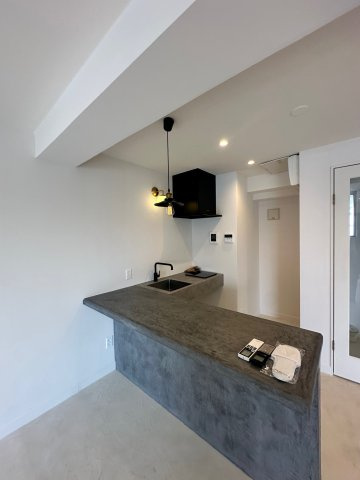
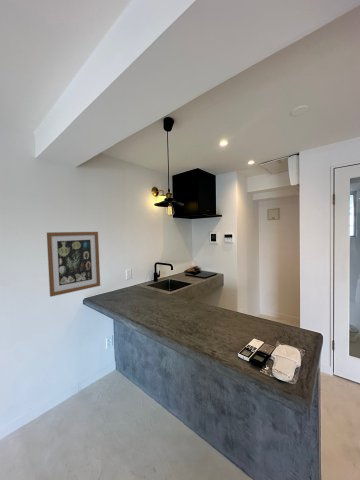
+ wall art (75, 261)
